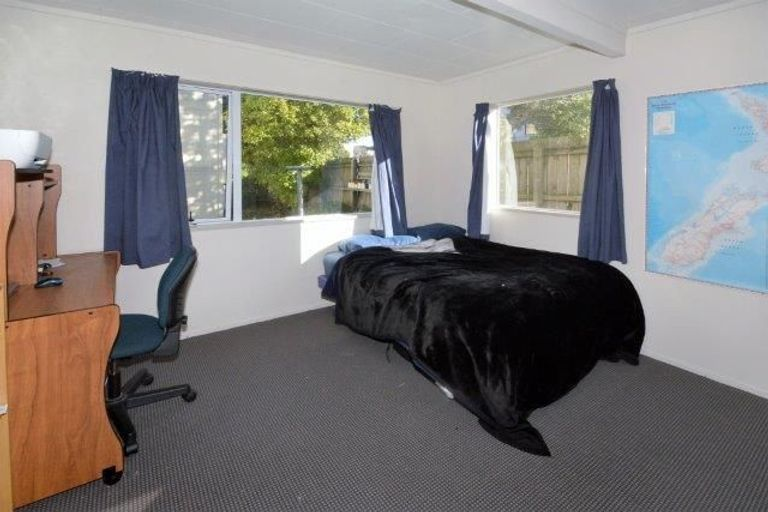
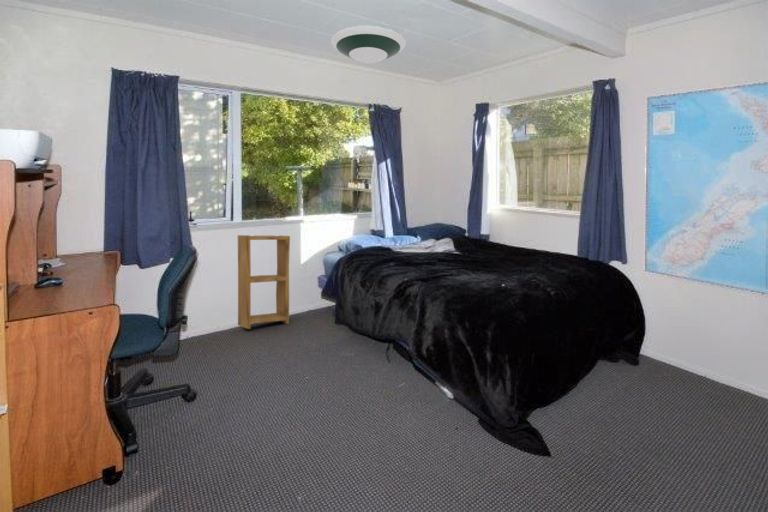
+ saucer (368, 51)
+ shelving unit (264, 280)
